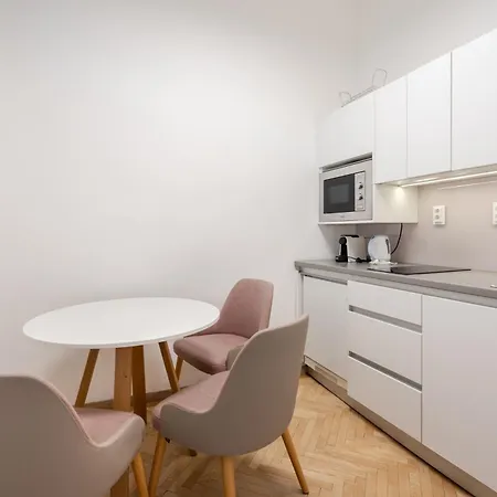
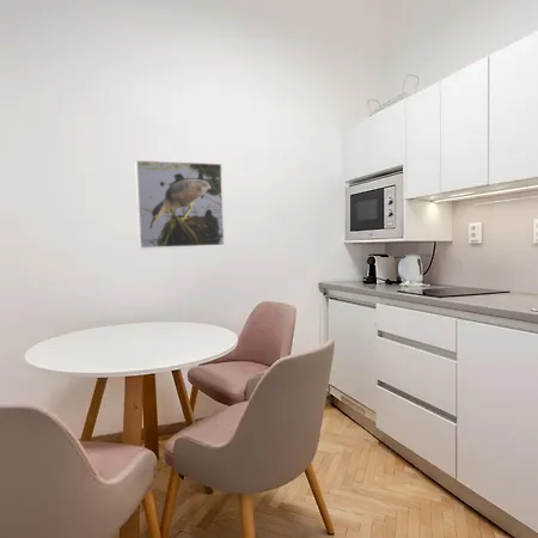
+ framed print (182, 204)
